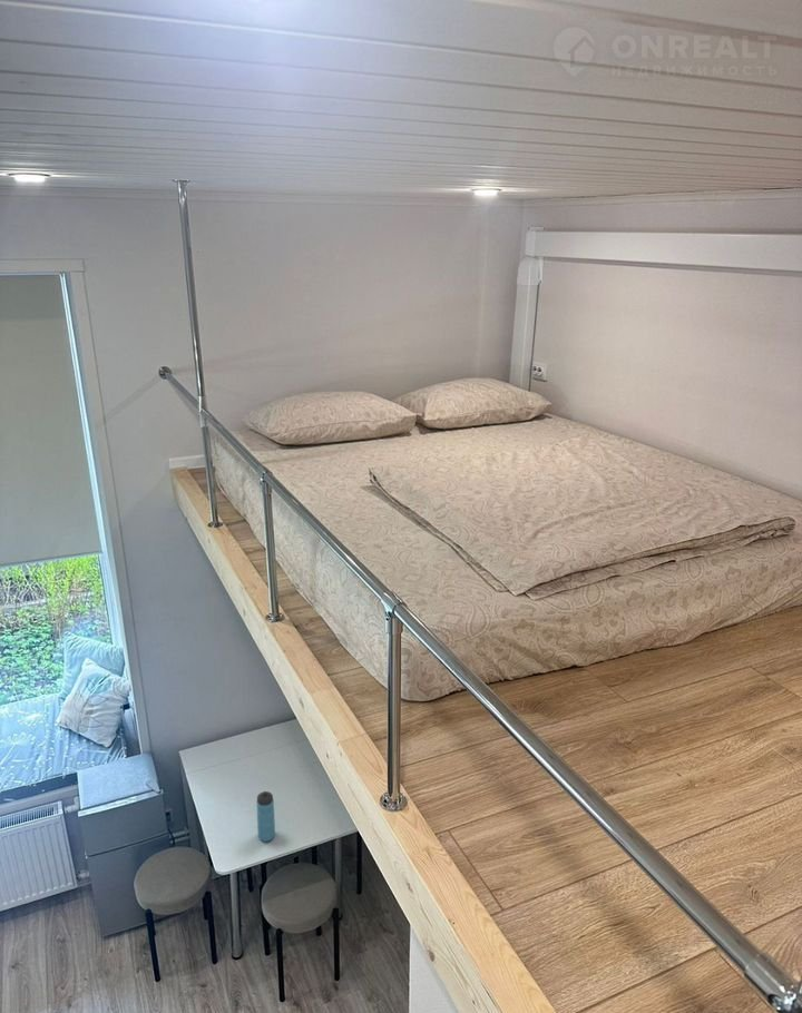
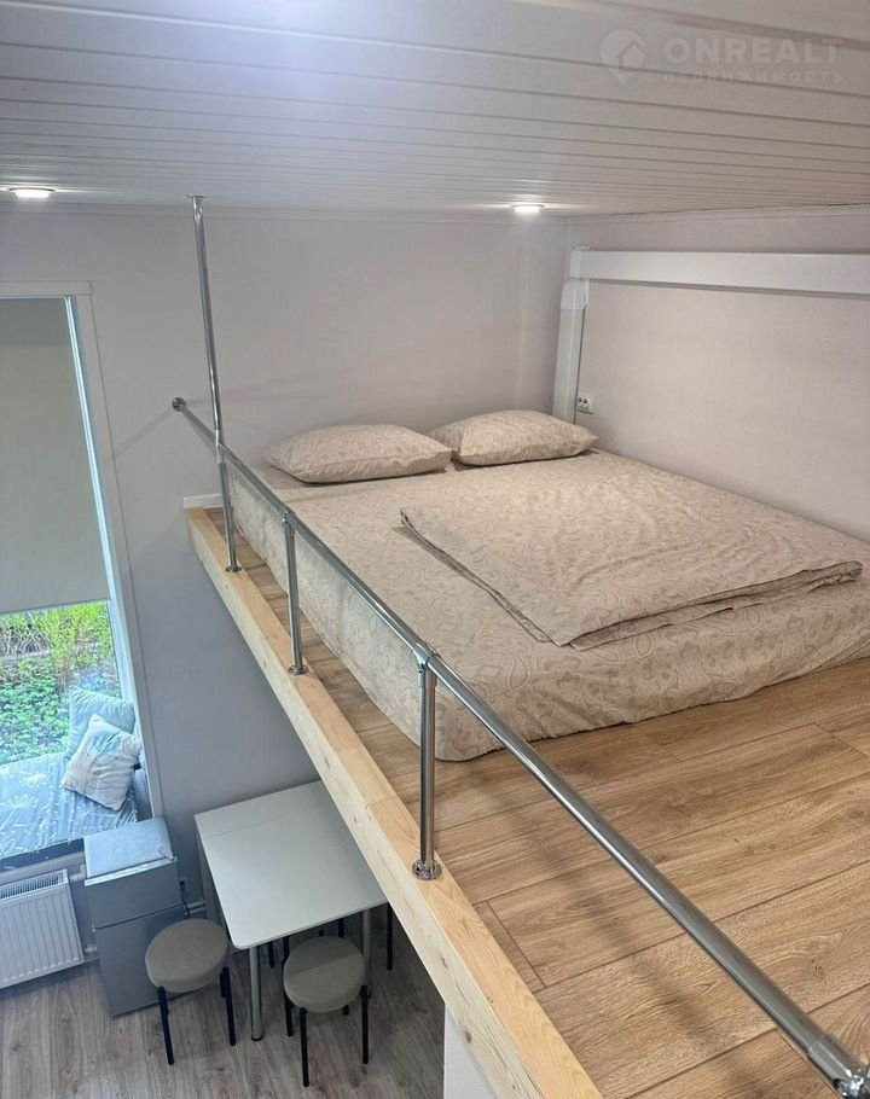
- water bottle (265, 814)
